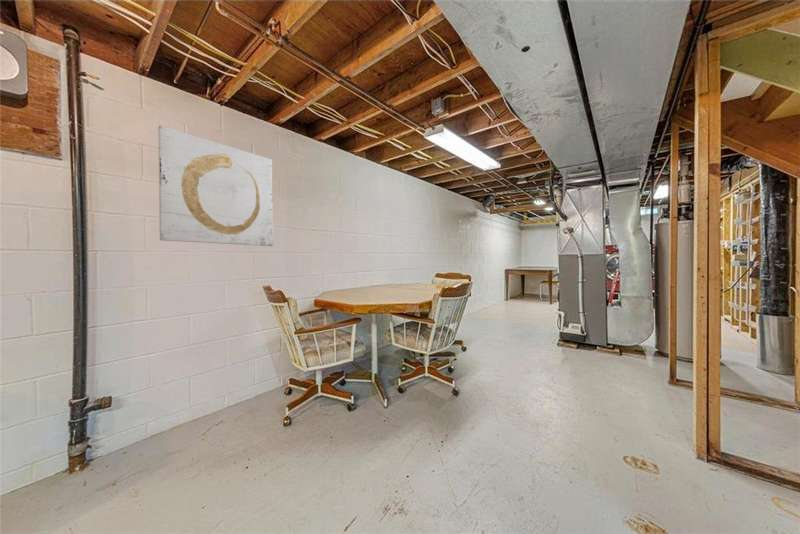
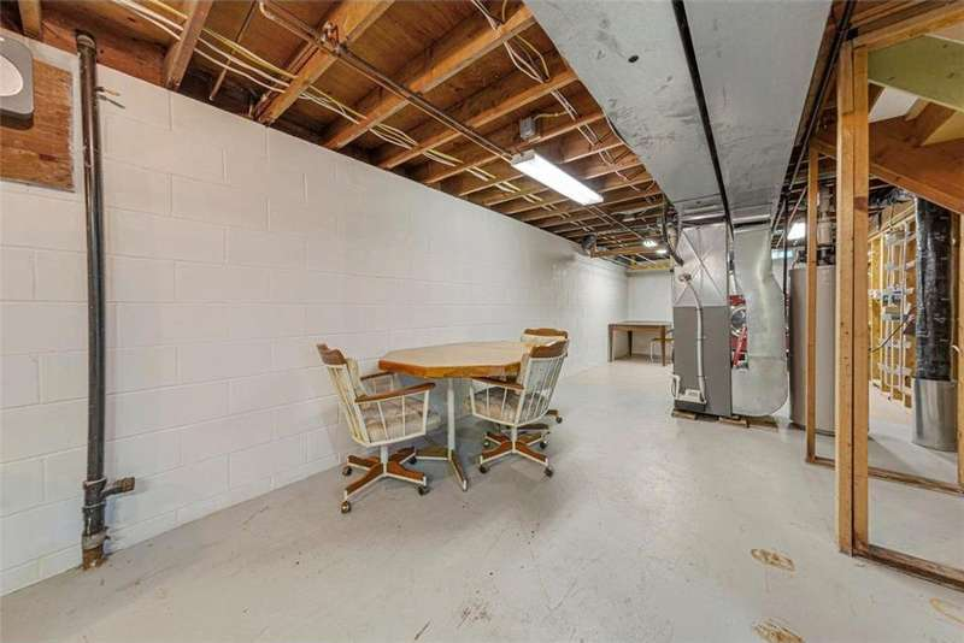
- wall art (223, 194)
